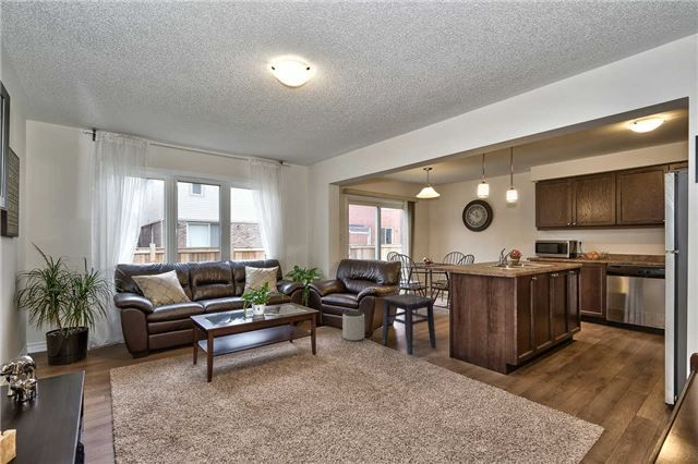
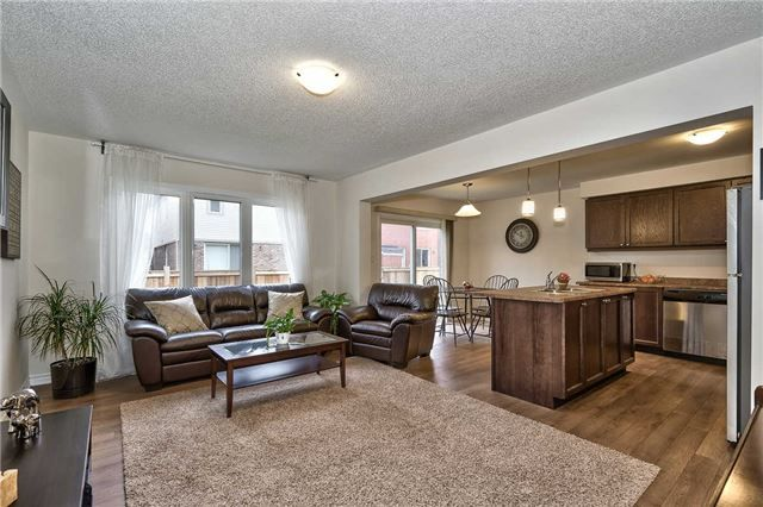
- side table (408, 321)
- plant pot (353, 326)
